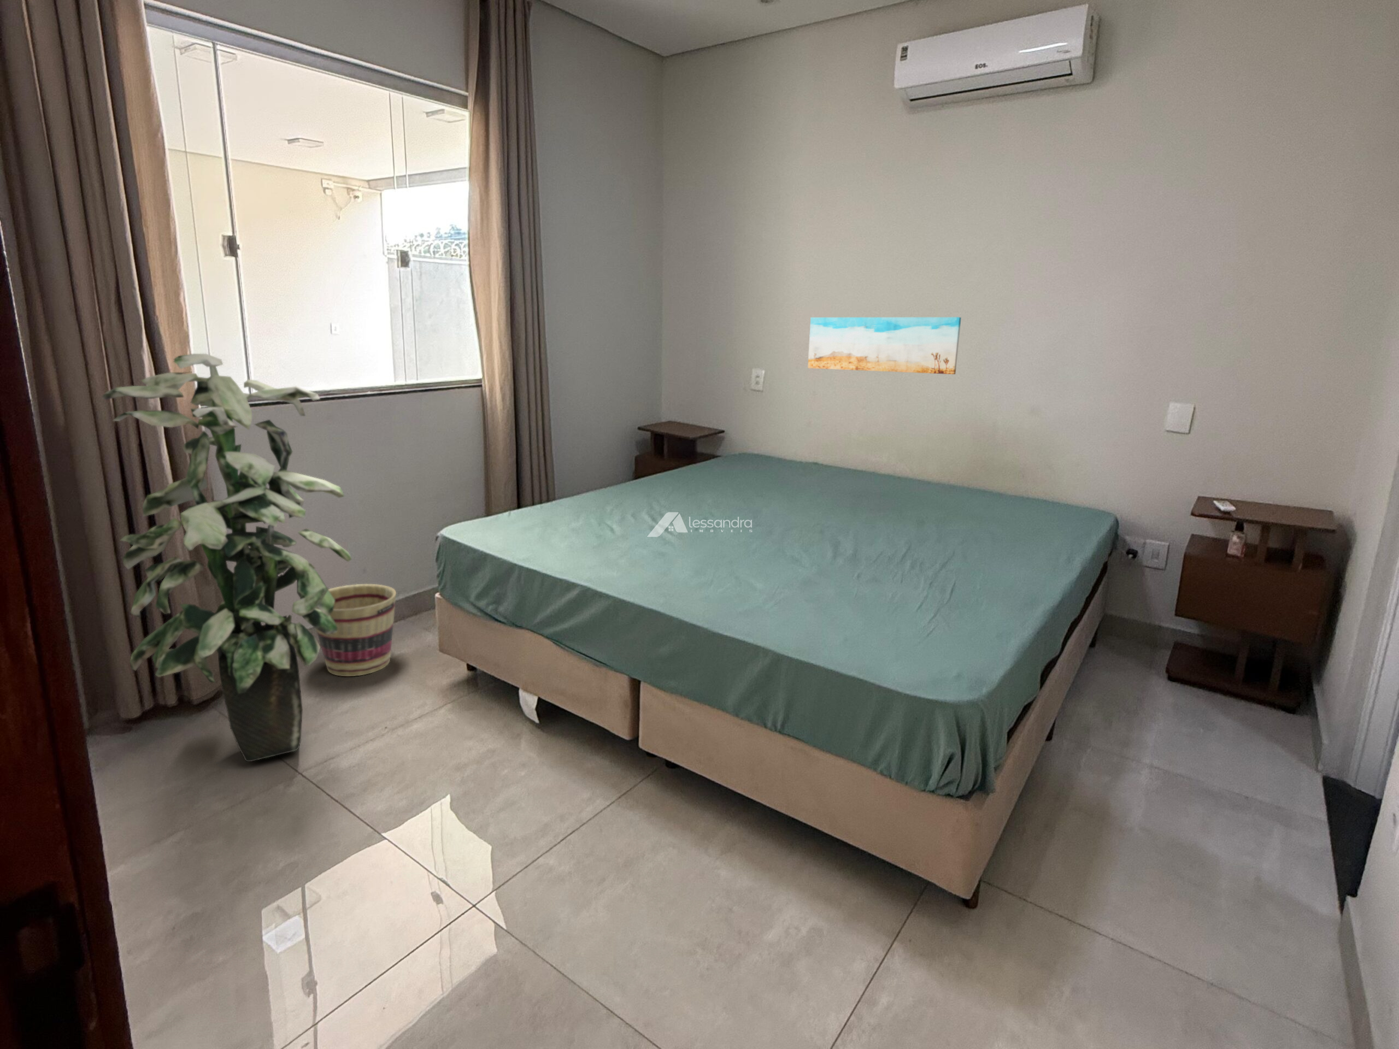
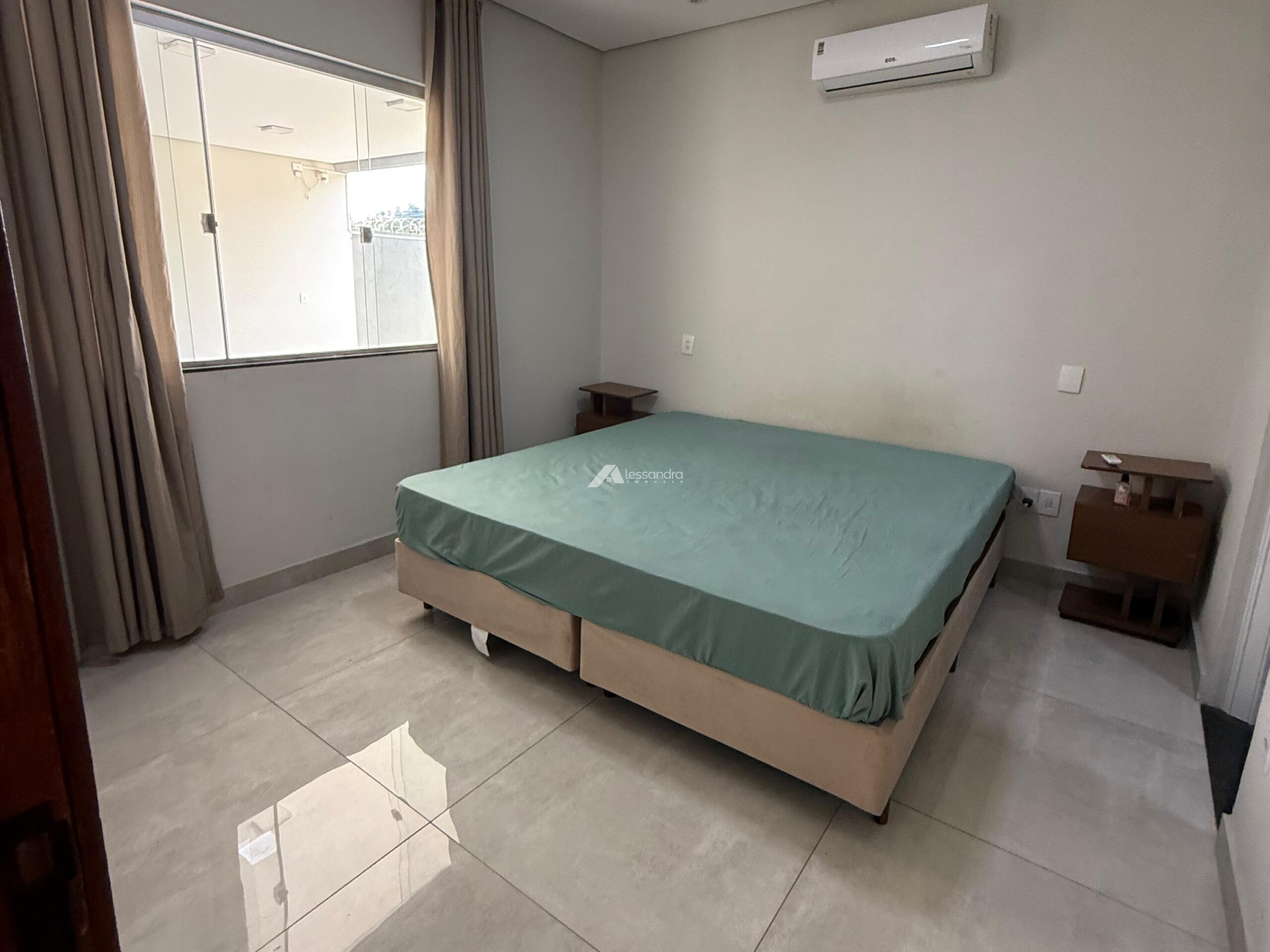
- wall art (880, 344)
- indoor plant (234, 562)
- basket (356, 630)
